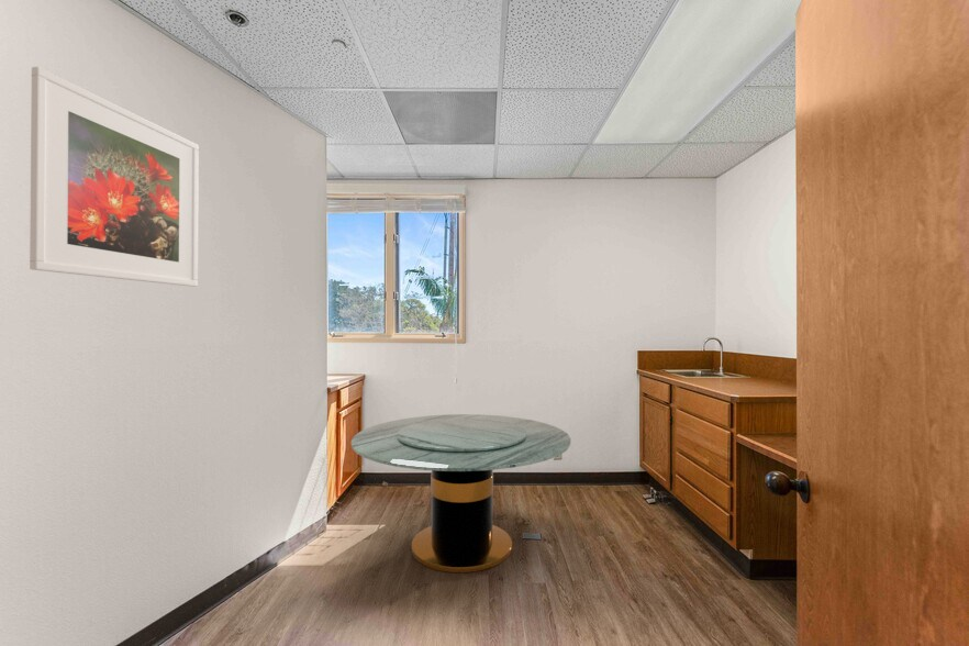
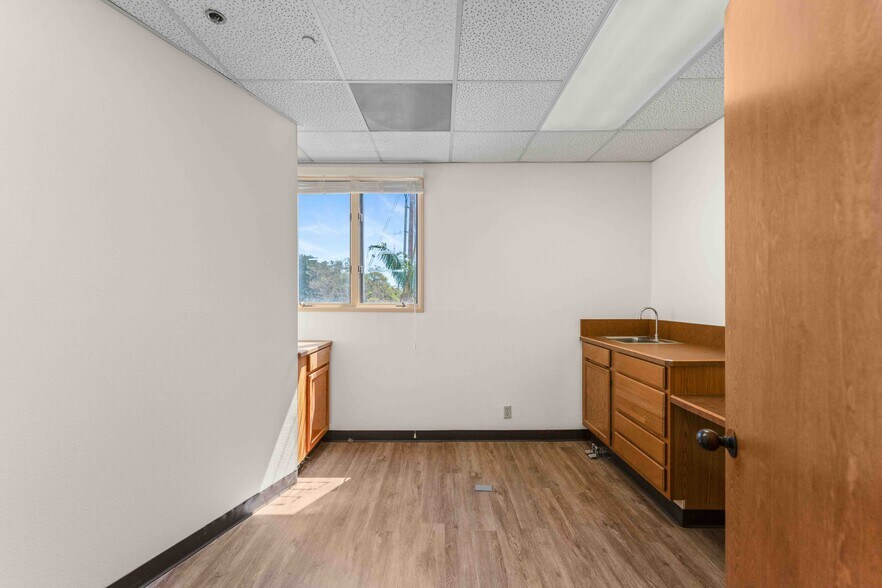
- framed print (129, 196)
- dining table (461, 488)
